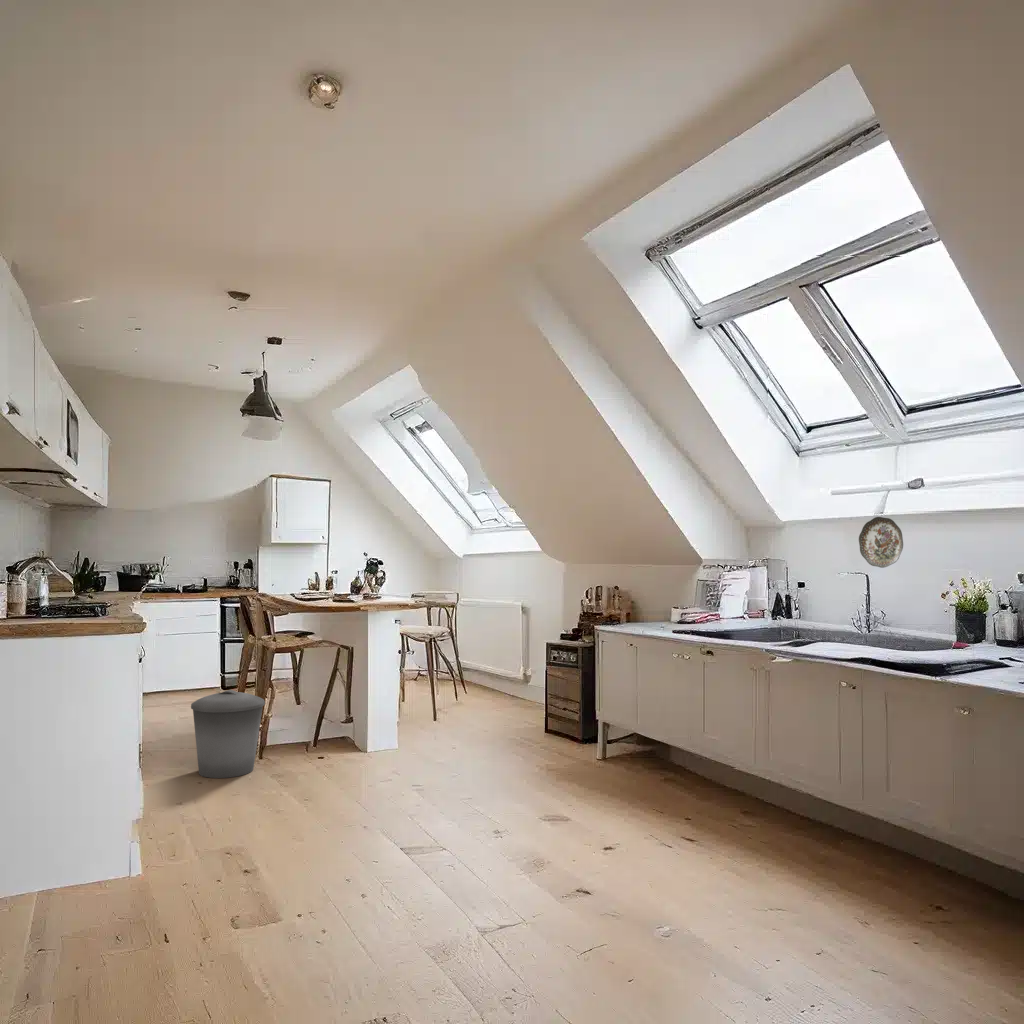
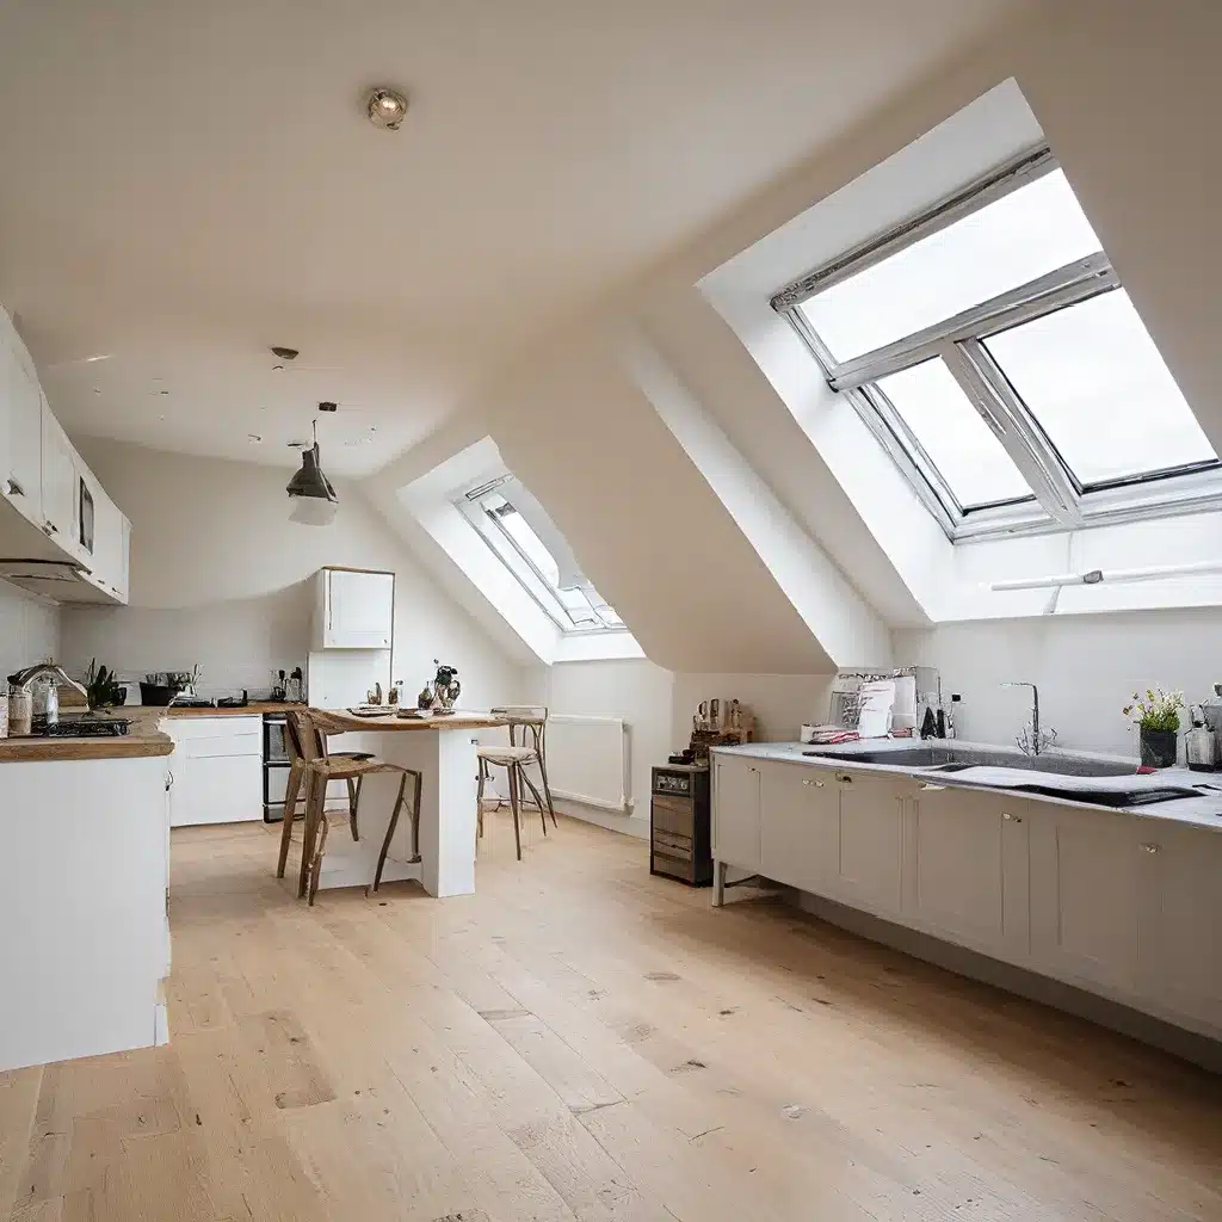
- trash can (227, 730)
- decorative plate (881, 542)
